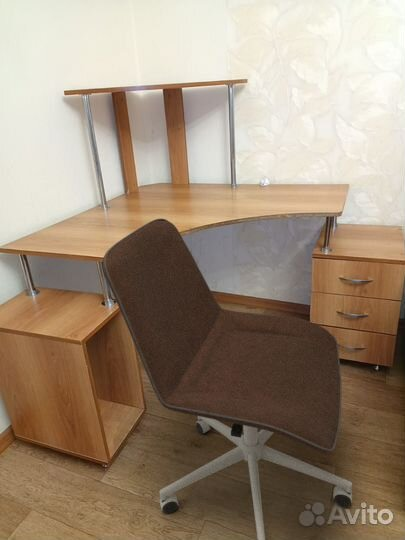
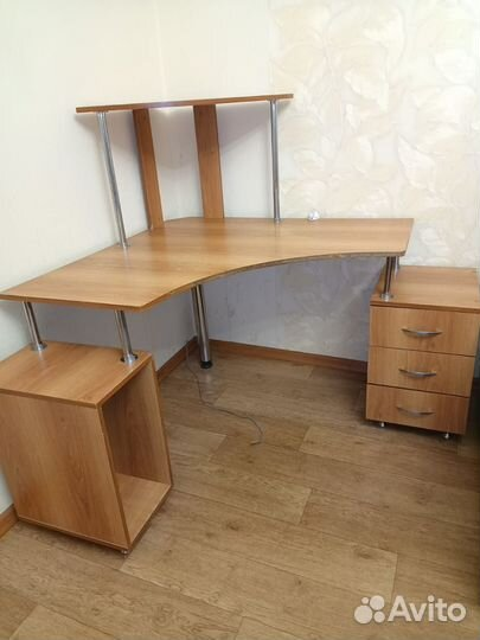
- office chair (246, 374)
